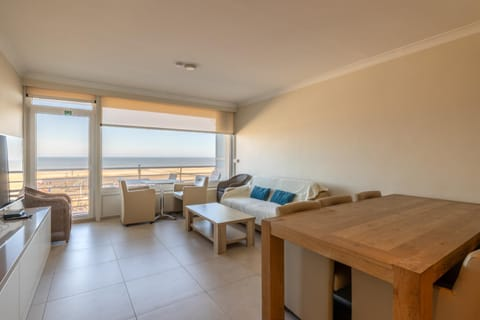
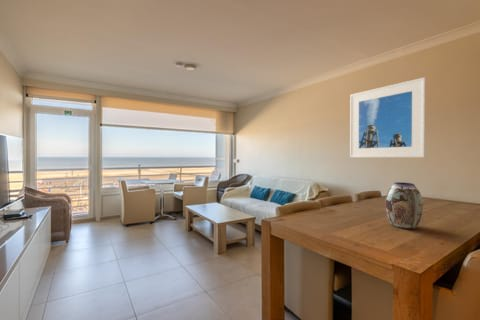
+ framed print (383, 122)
+ vase (403, 204)
